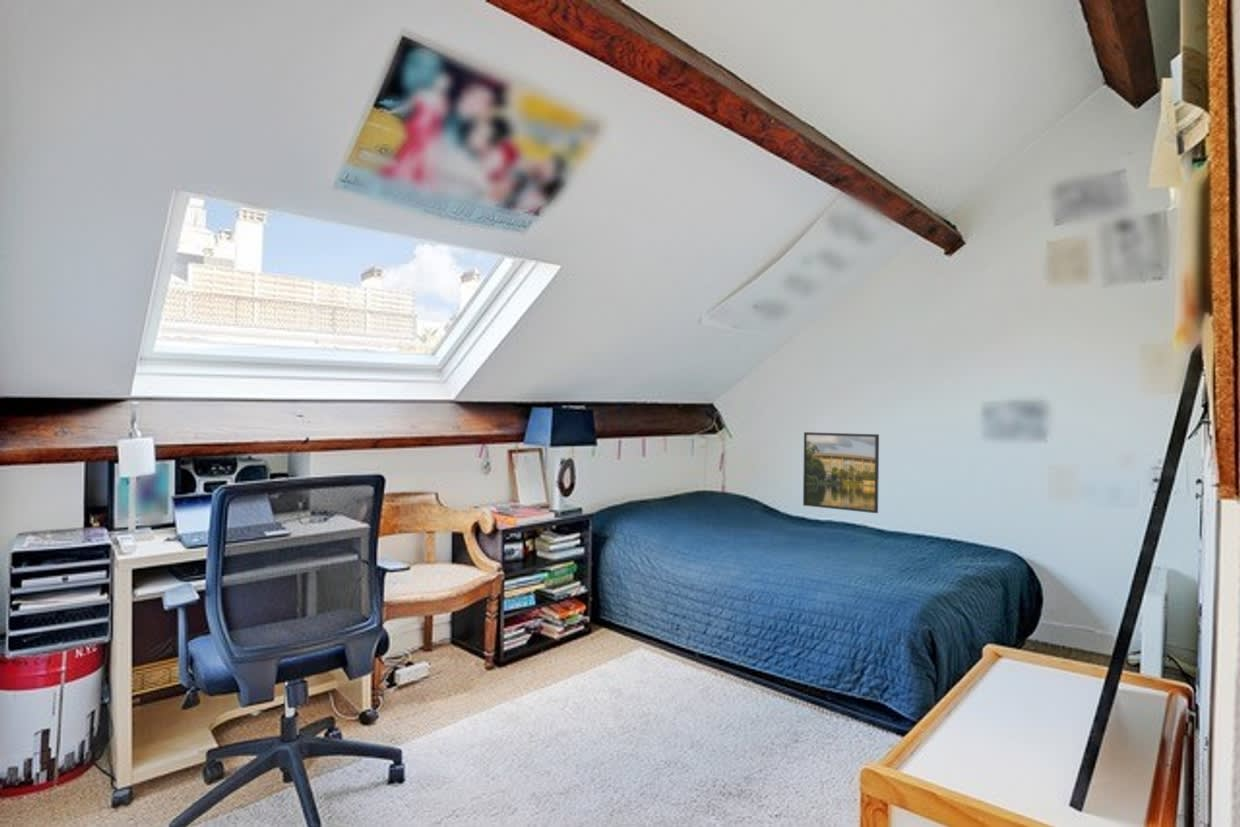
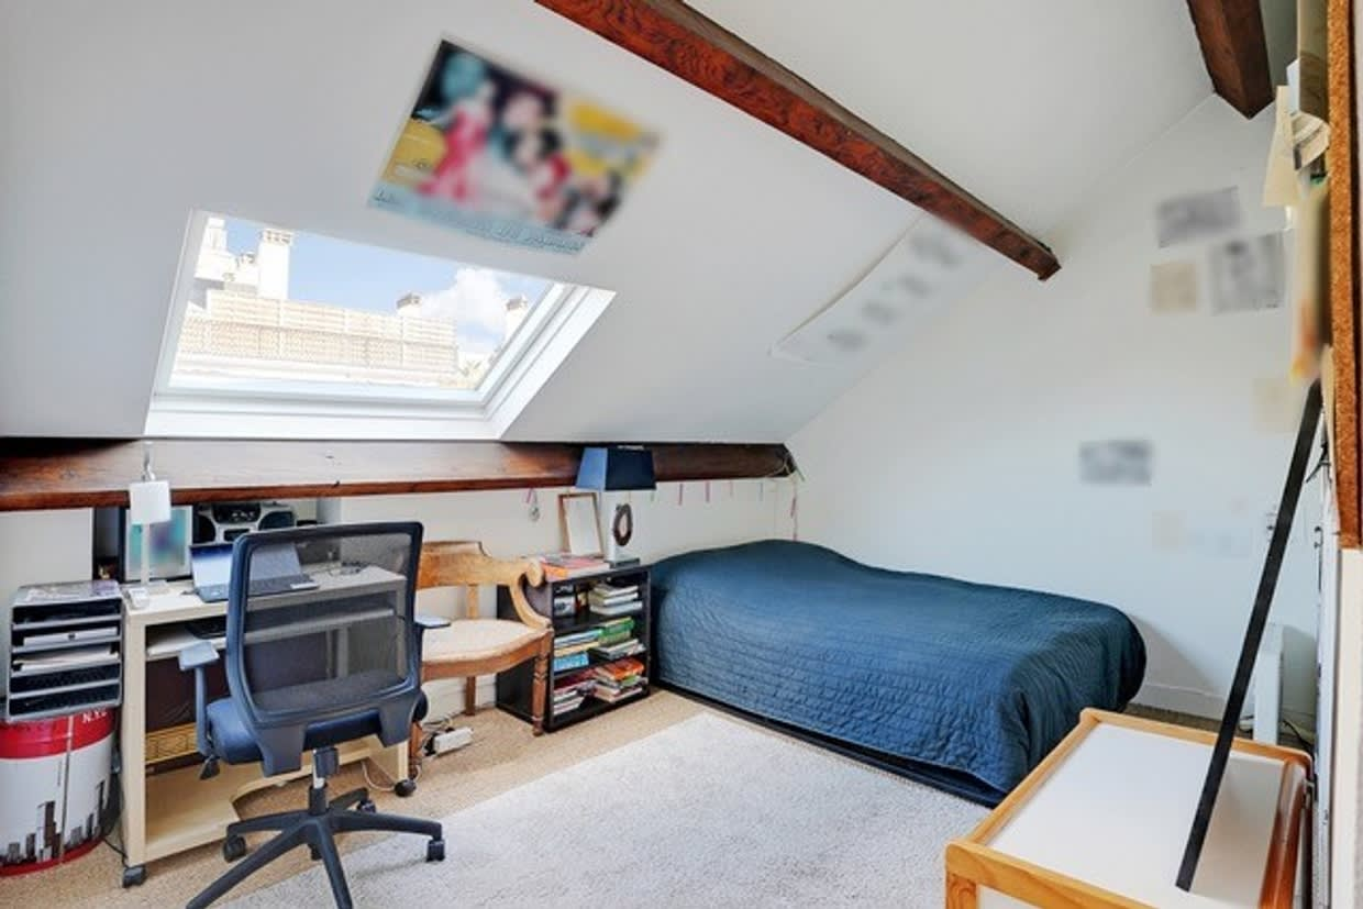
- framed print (839, 471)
